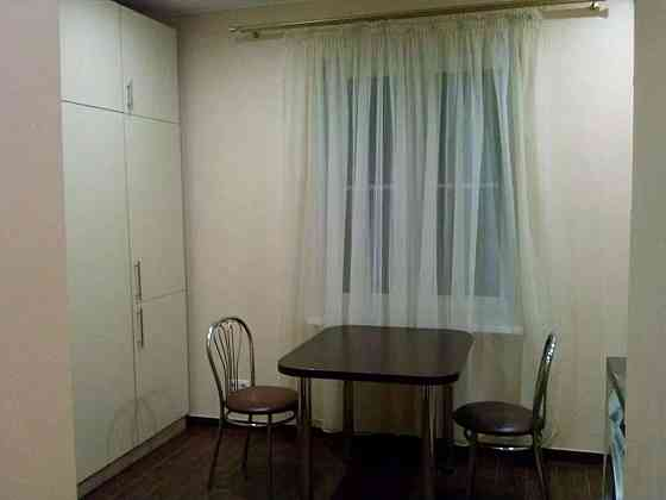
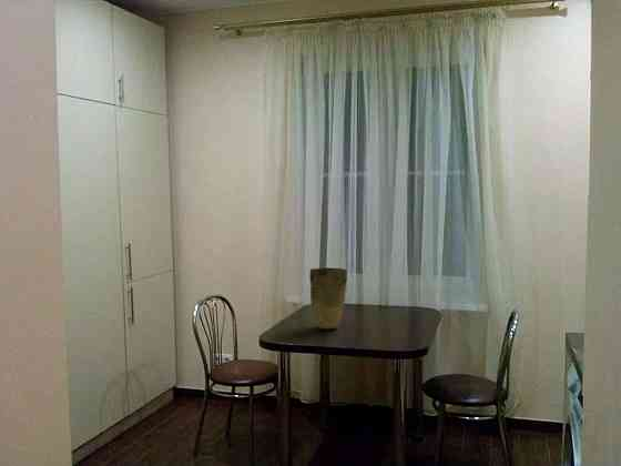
+ vase (328, 297)
